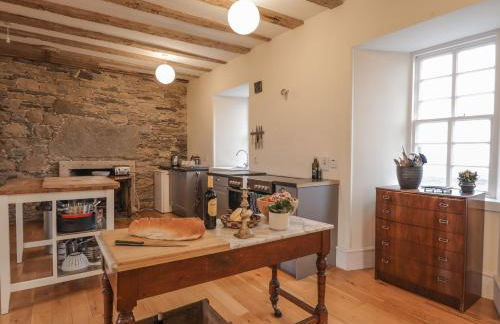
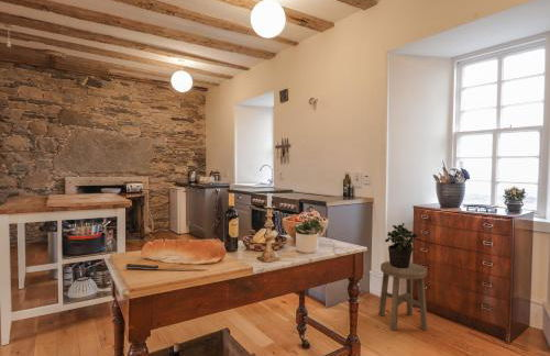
+ stool (404, 294)
+ potted plant (400, 244)
